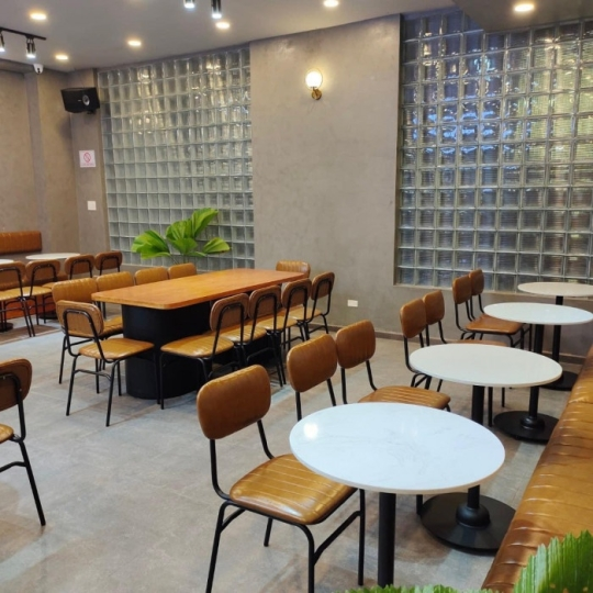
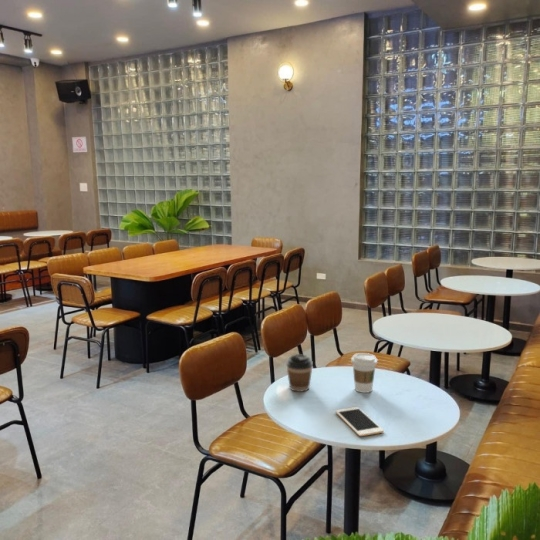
+ coffee cup (363, 372)
+ coffee cup (299, 371)
+ cell phone (358, 420)
